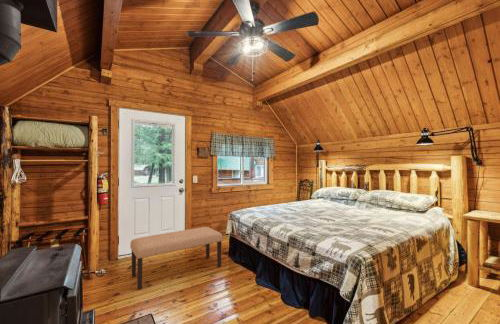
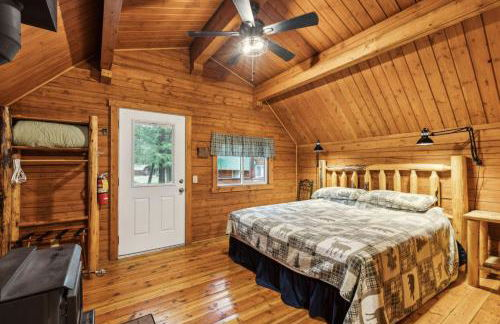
- bench (176, 250)
